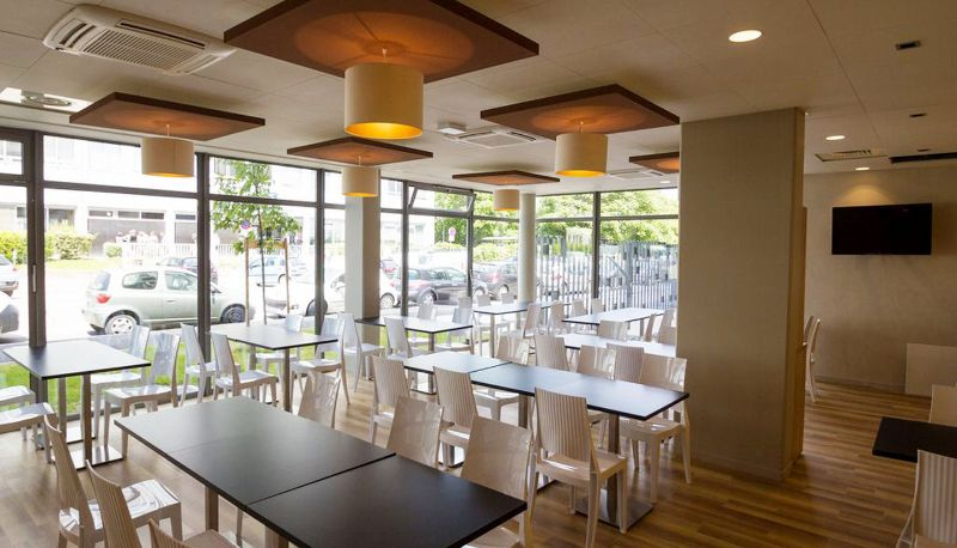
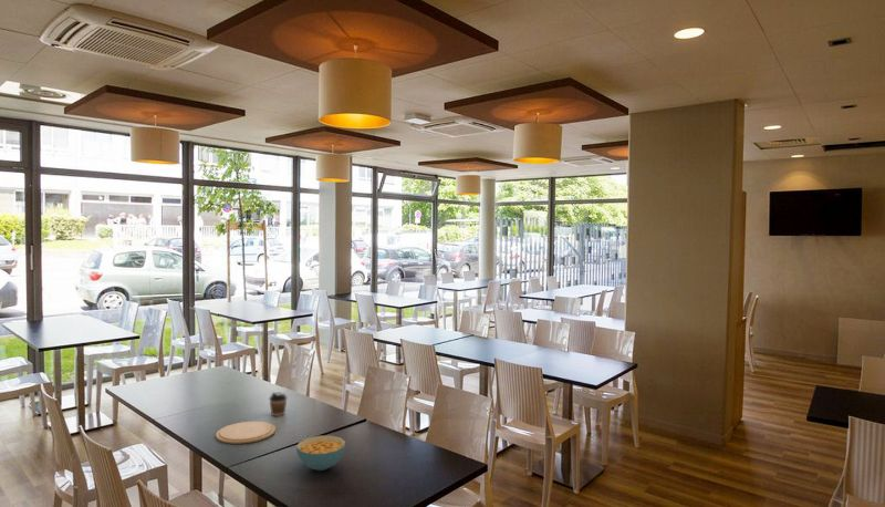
+ plate (246, 431)
+ coffee cup (278, 403)
+ cereal bowl (321, 455)
